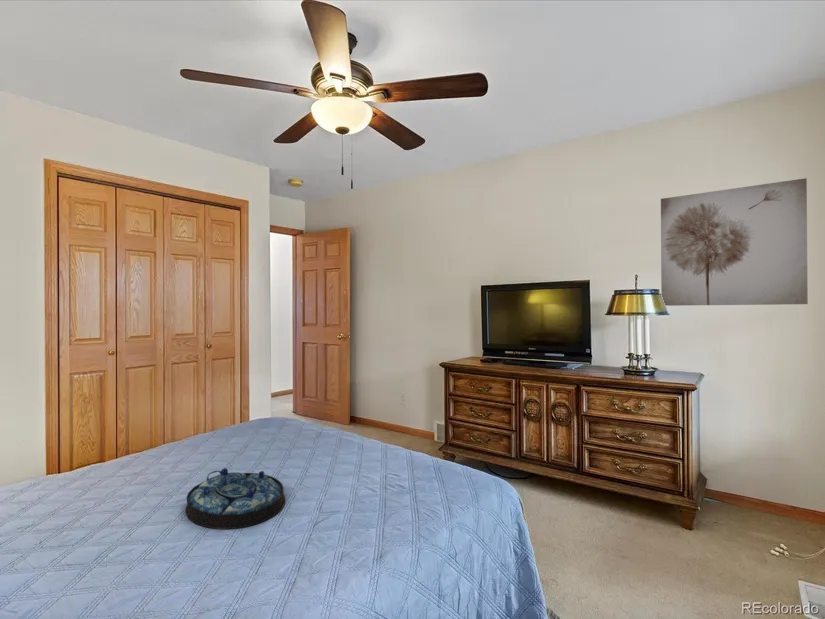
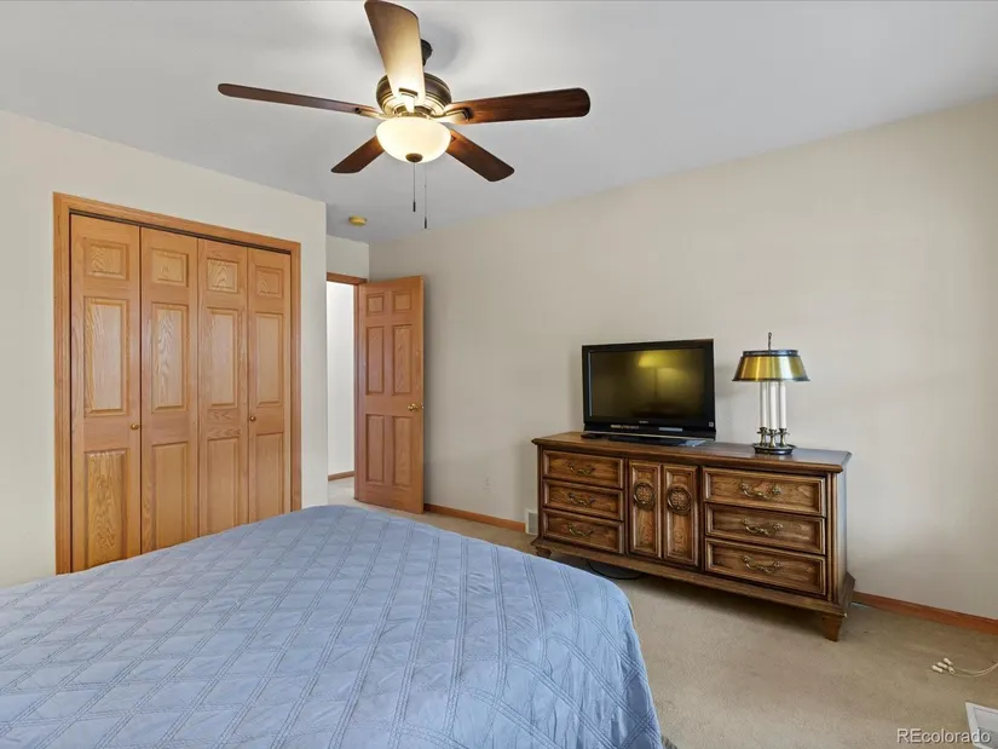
- wall art (728, 247)
- serving tray (236, 490)
